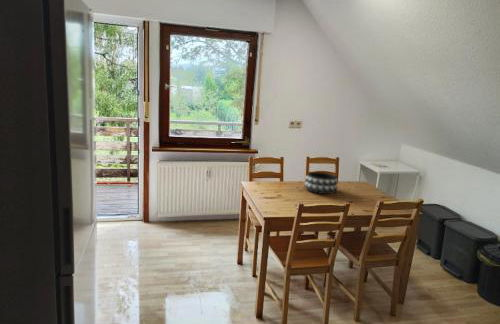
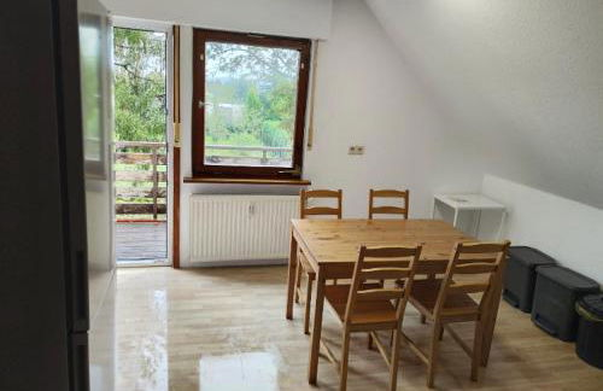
- decorative bowl (321, 182)
